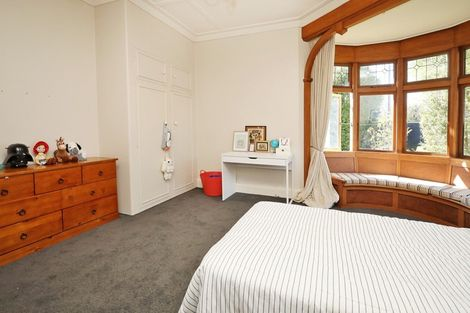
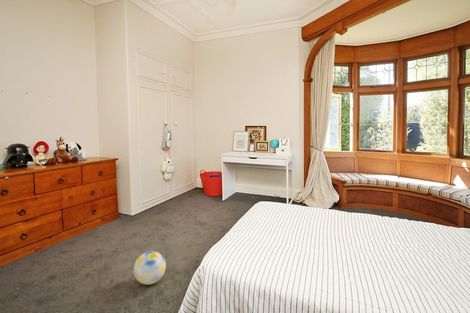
+ ball (150, 267)
